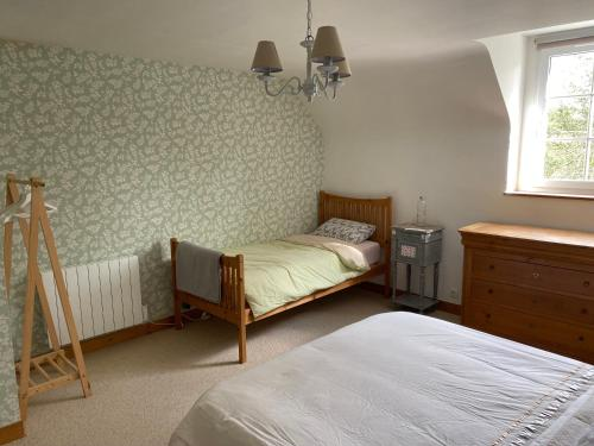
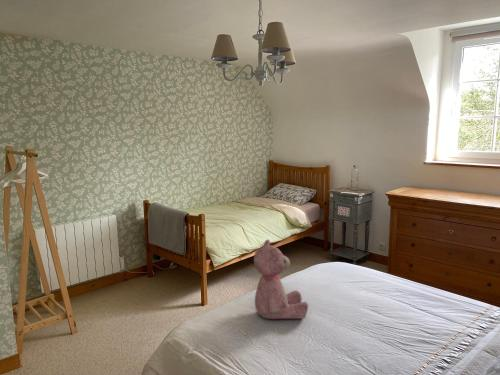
+ teddy bear (279, 279)
